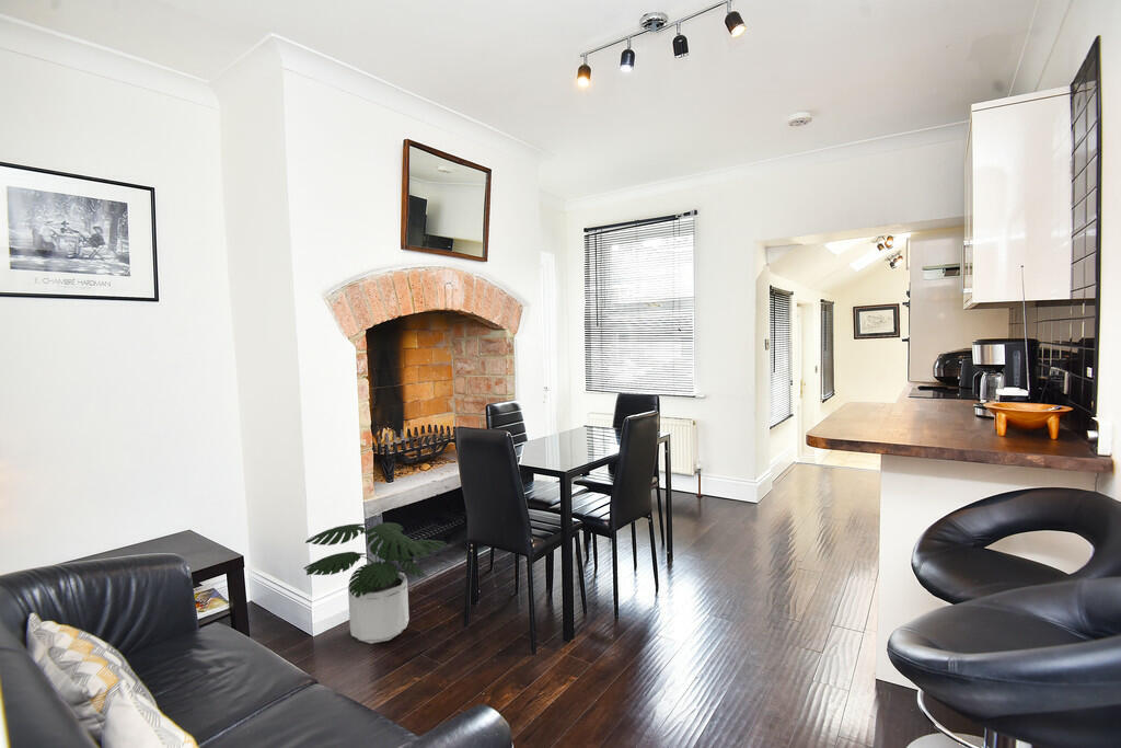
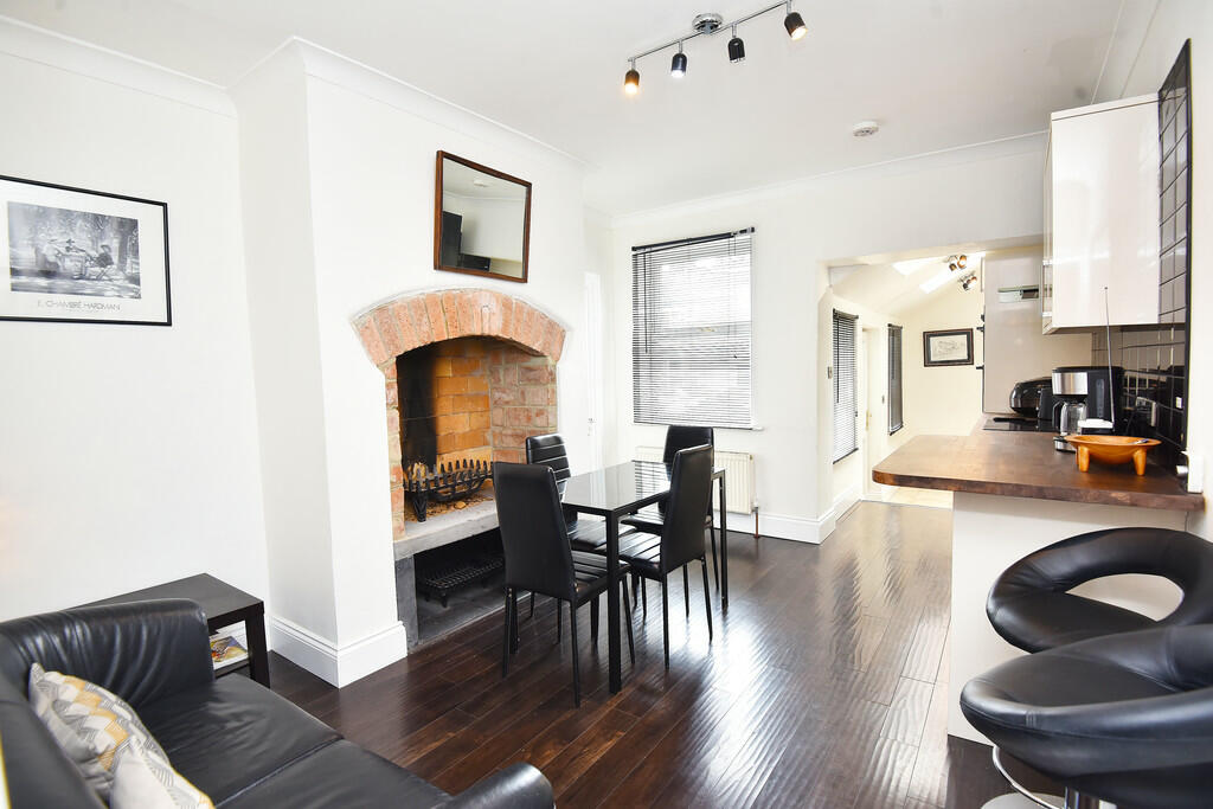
- potted plant (382, 578)
